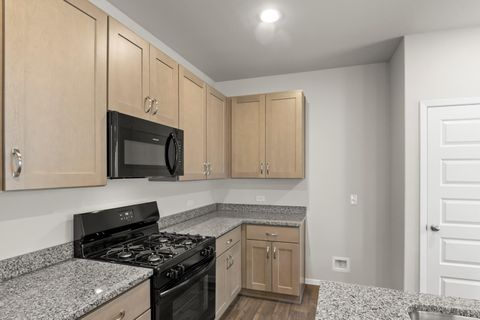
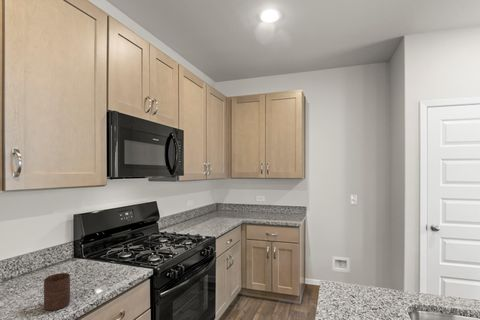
+ cup (54, 290)
